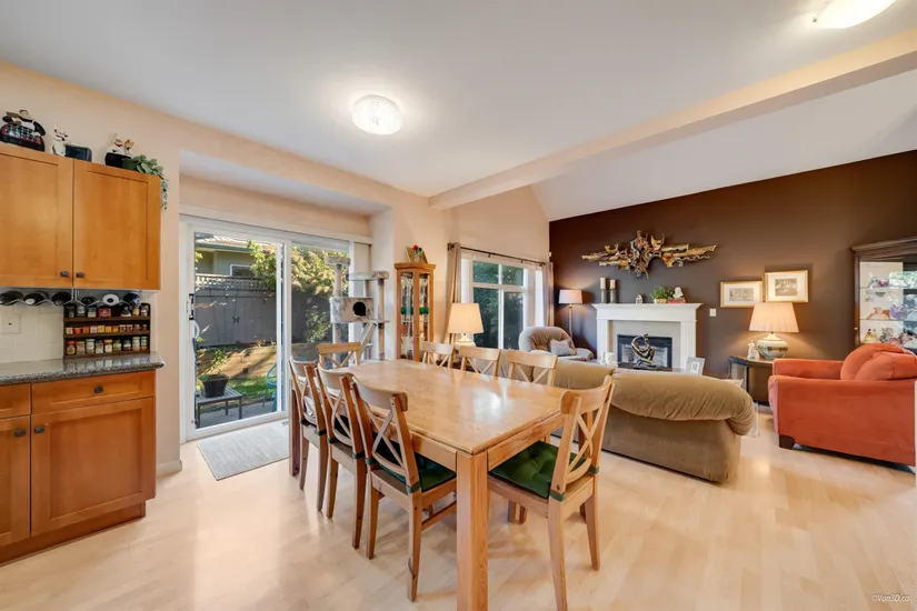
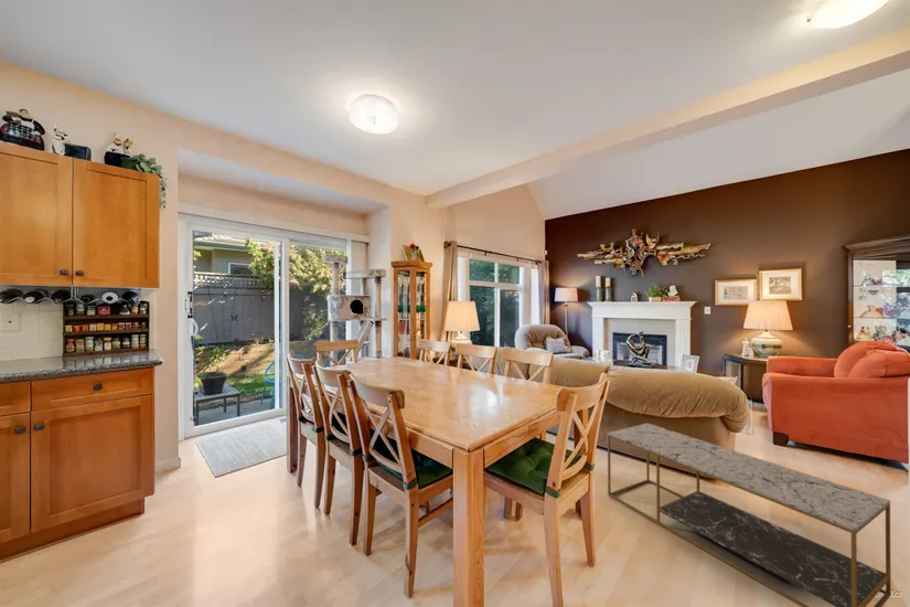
+ coffee table (717, 499)
